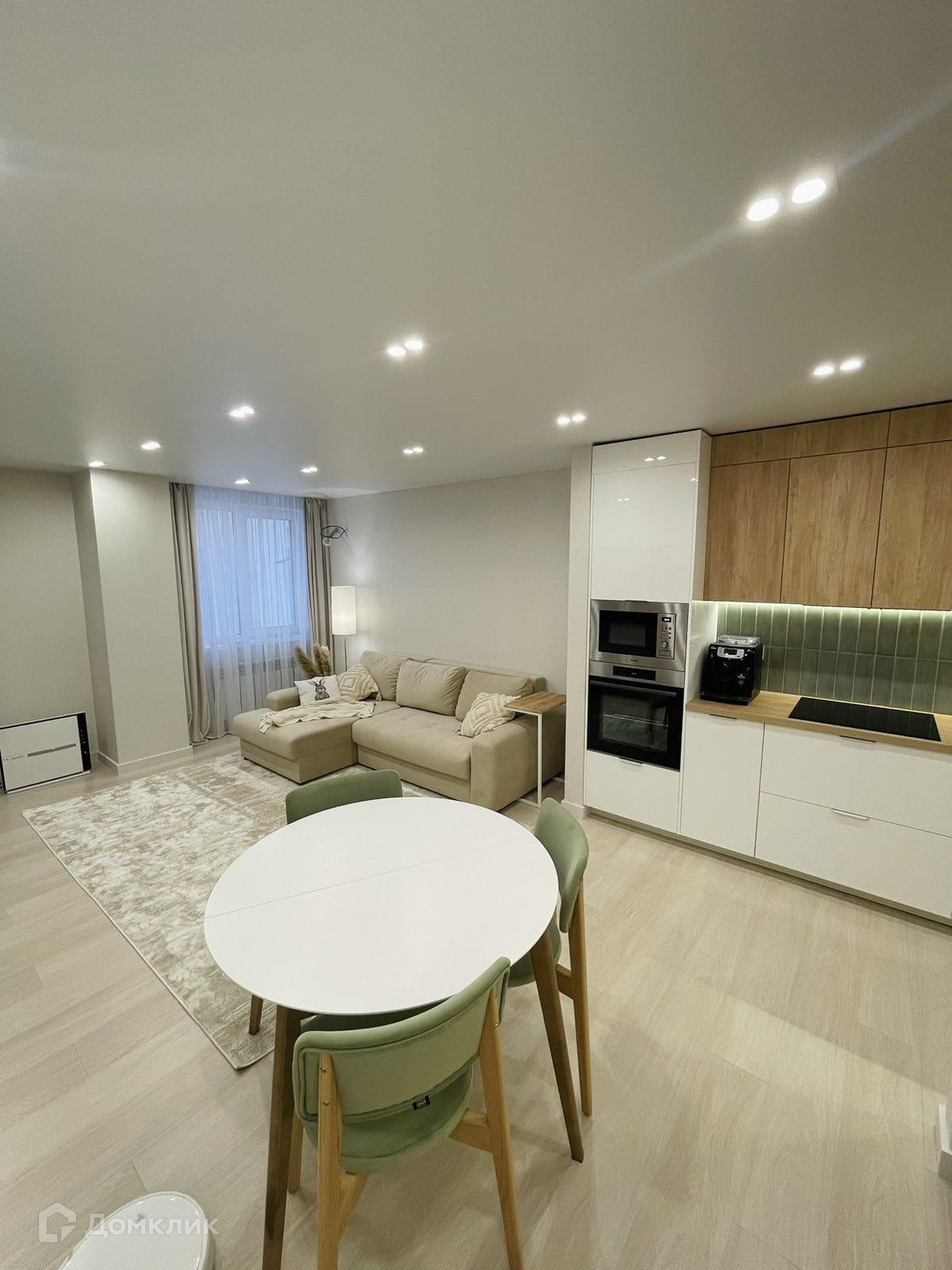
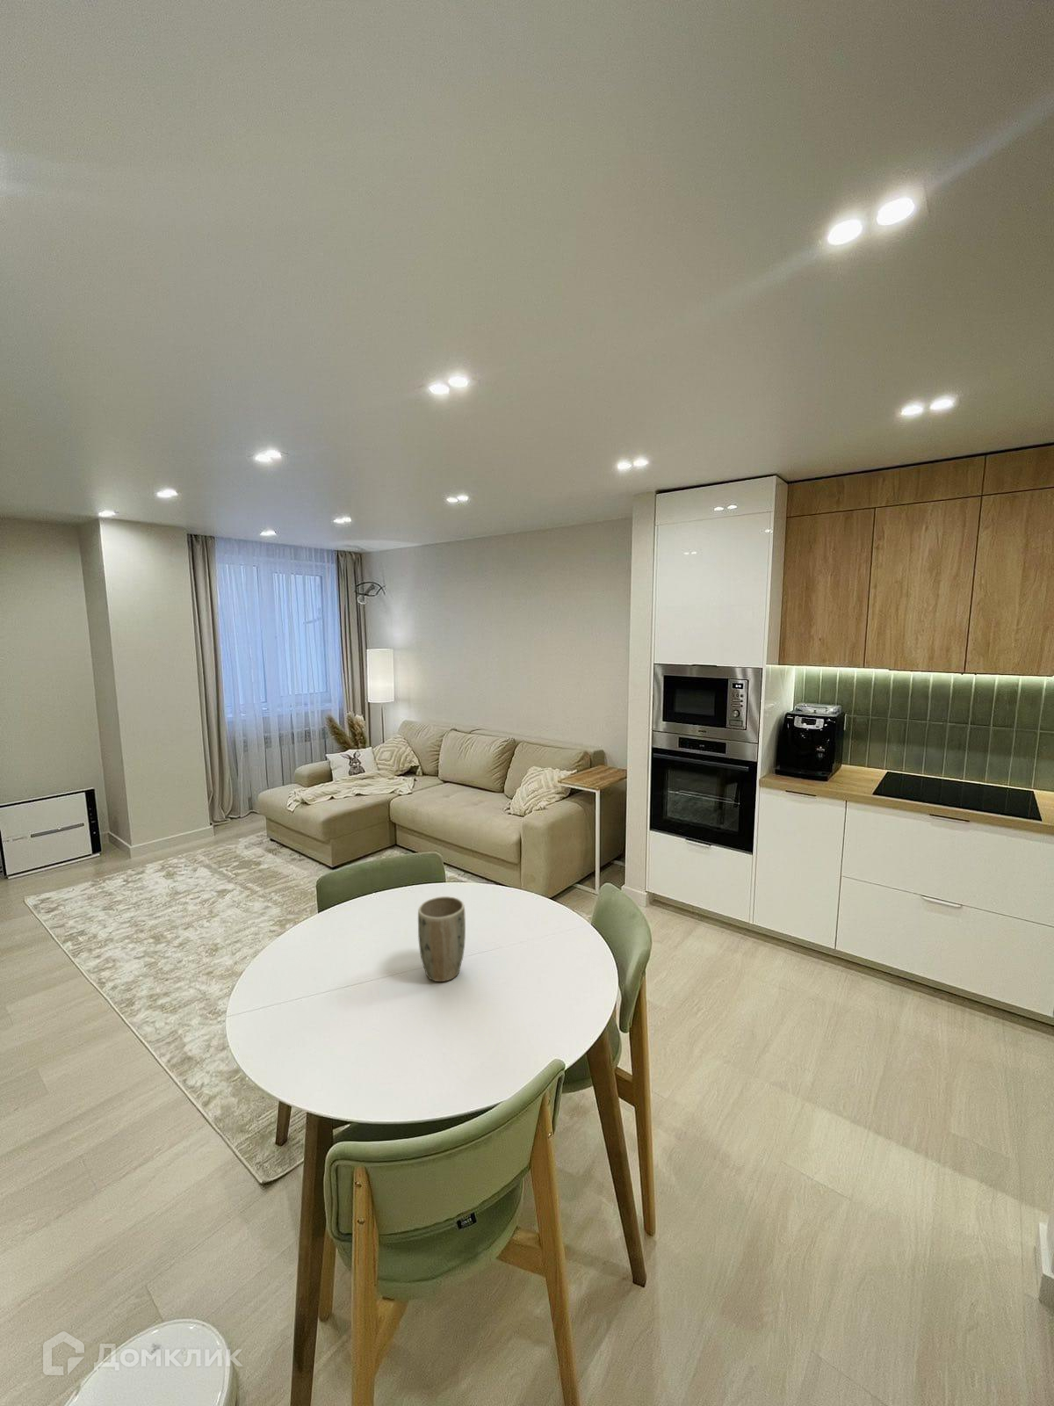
+ plant pot (442, 940)
